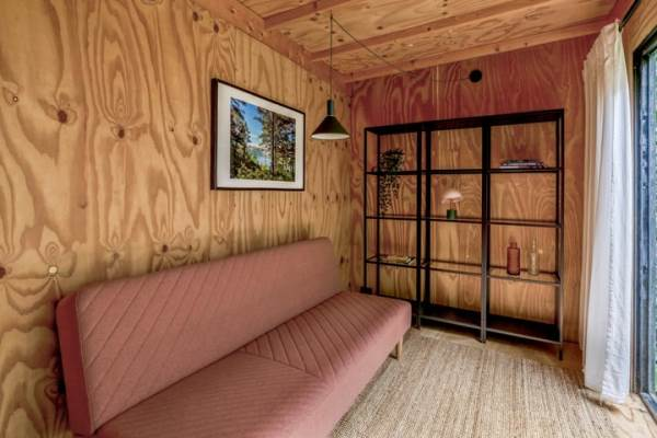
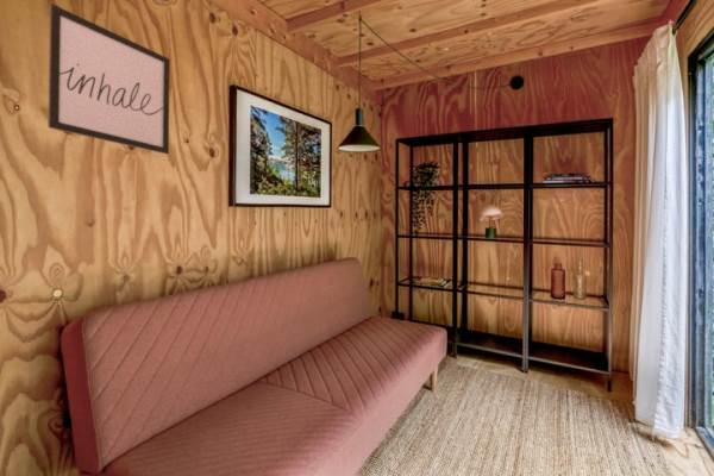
+ wall art (117, 88)
